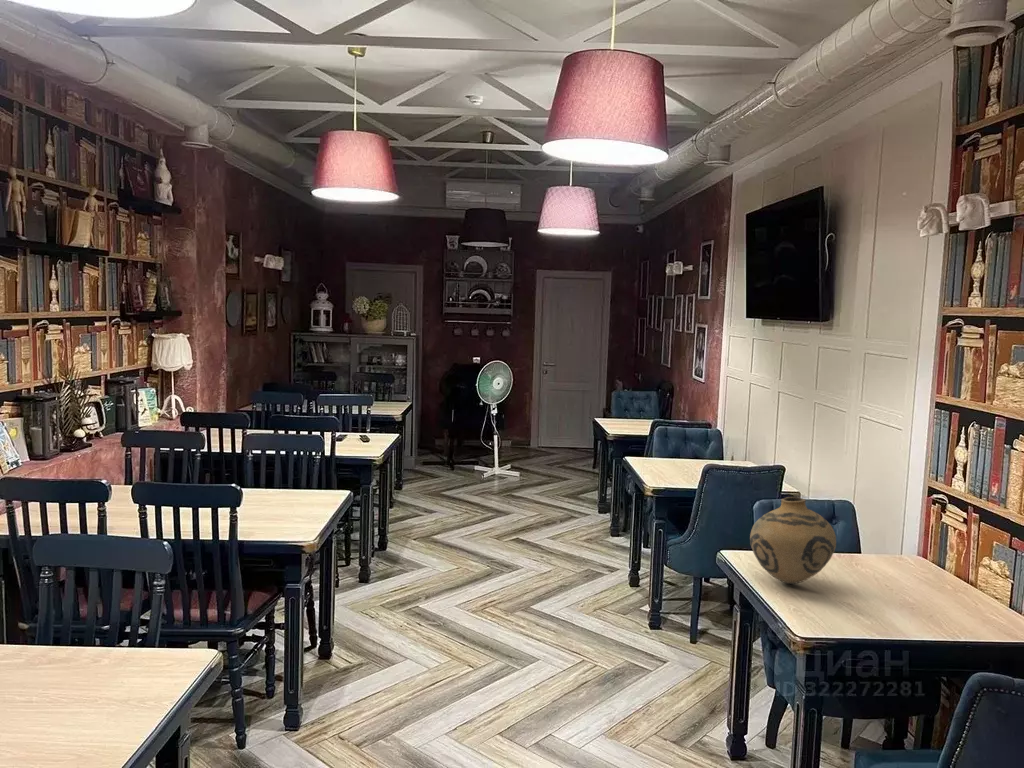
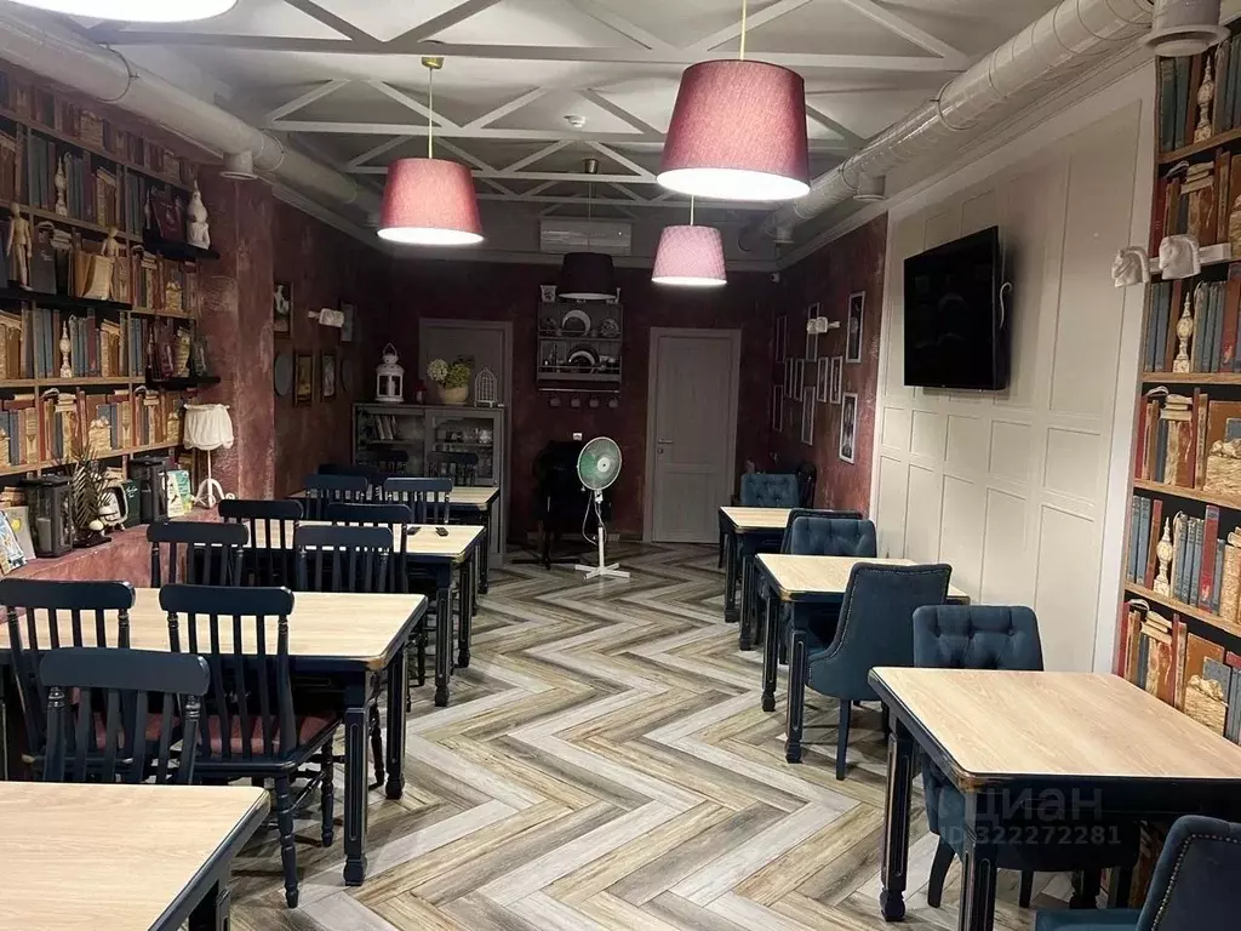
- vase (792, 541)
